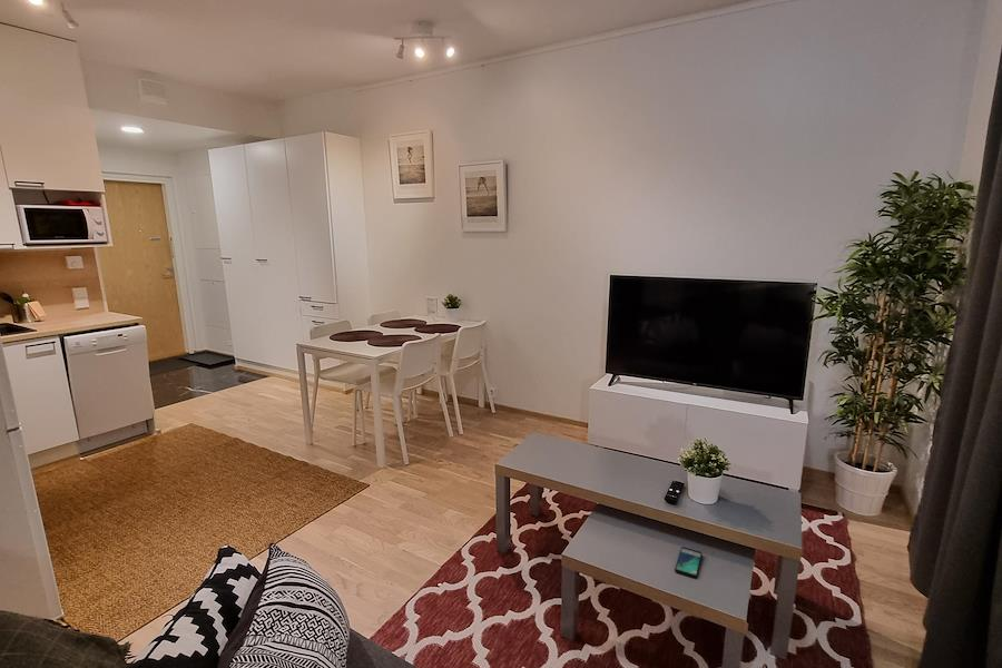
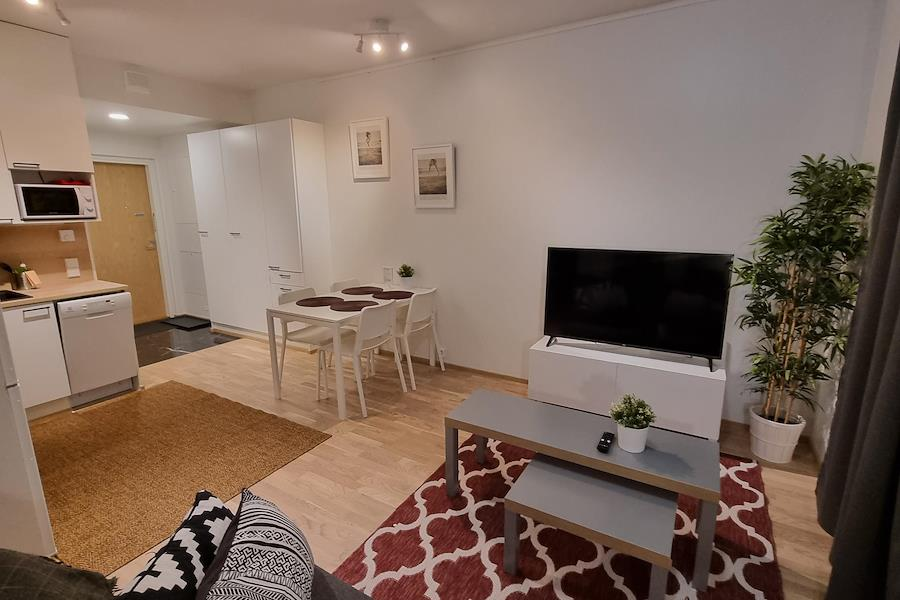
- smartphone (688, 561)
